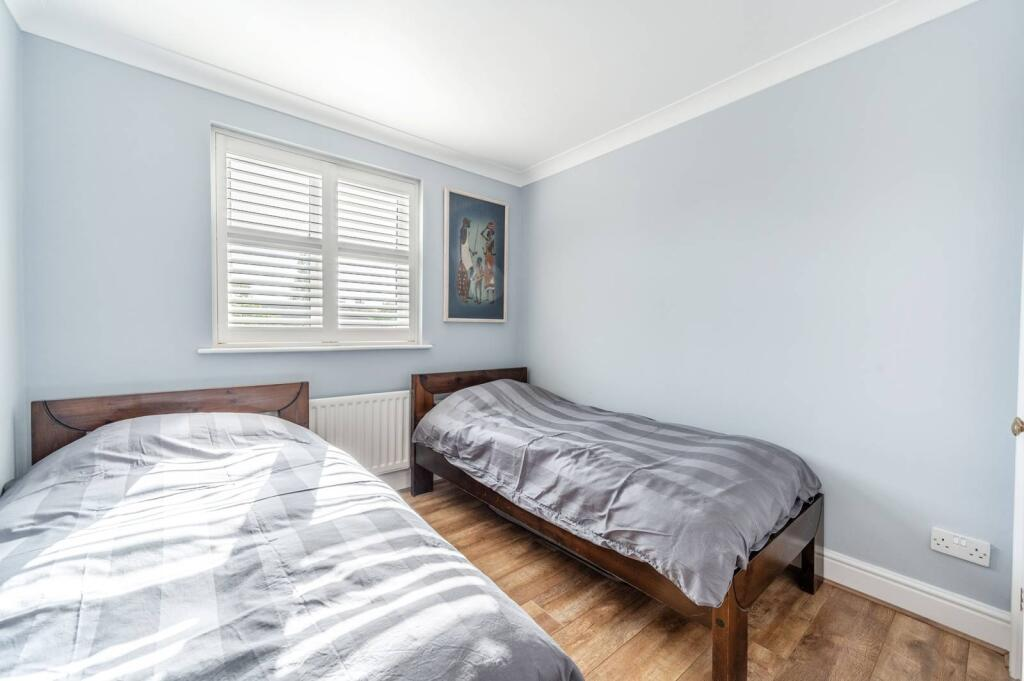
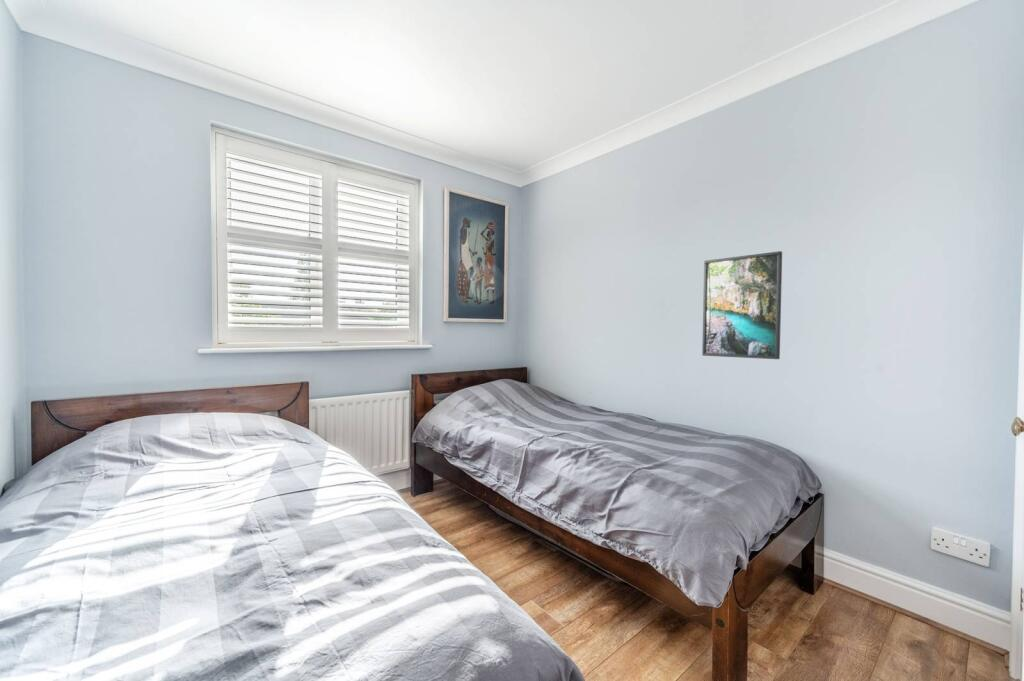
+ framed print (739, 306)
